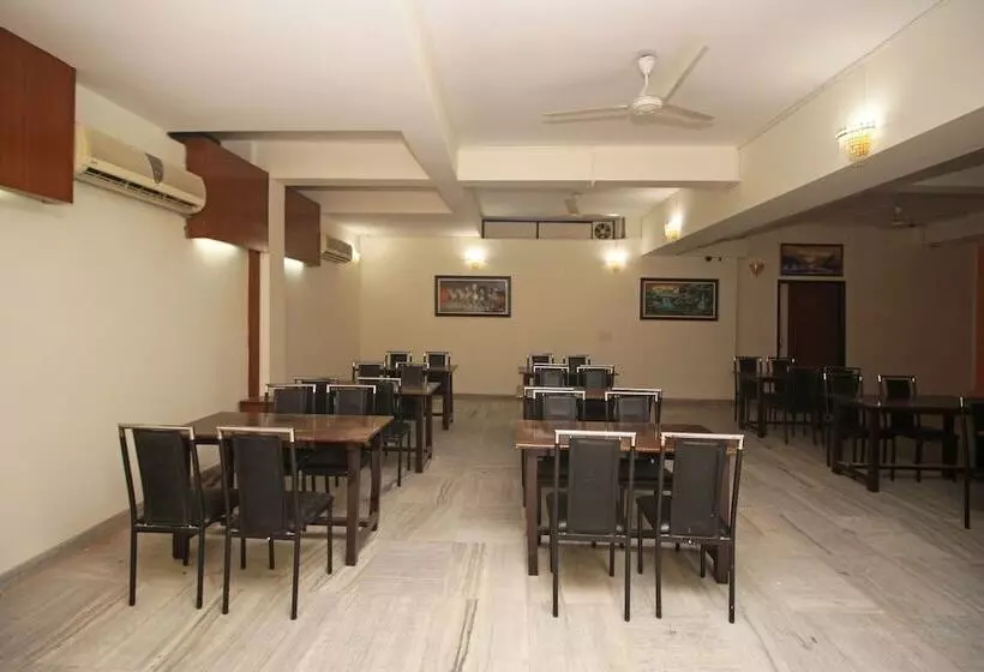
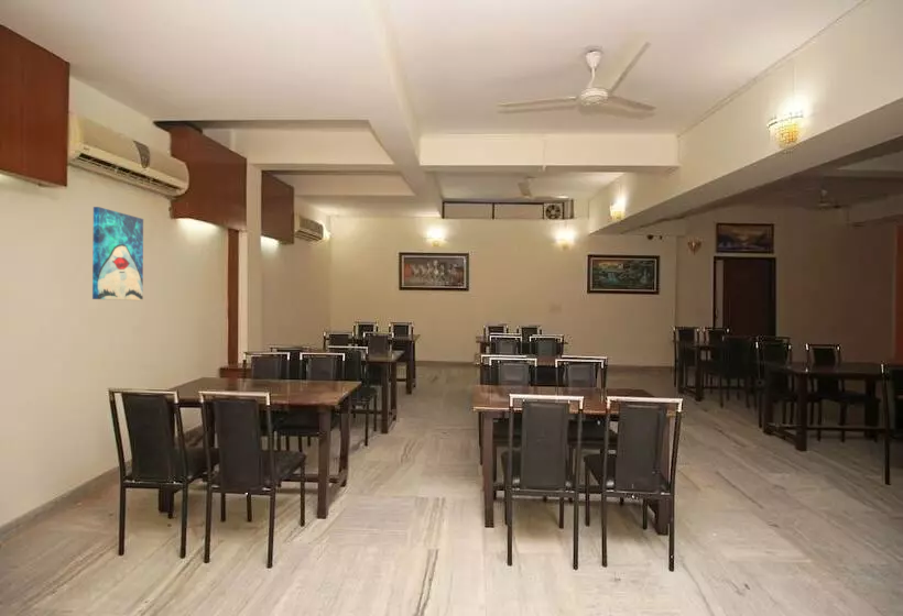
+ wall art (119, 256)
